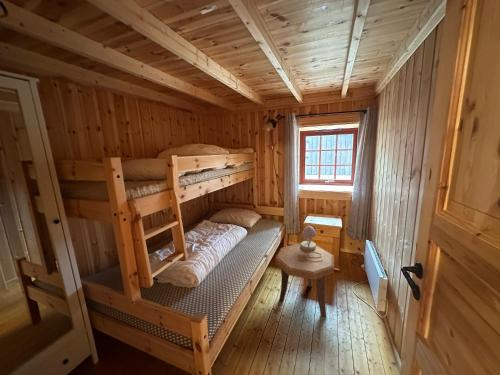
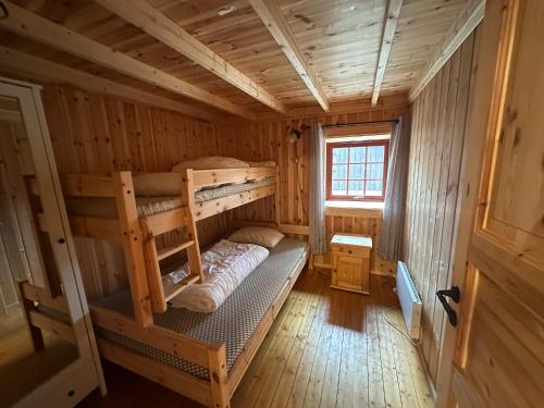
- table lamp (310, 241)
- side table (304, 277)
